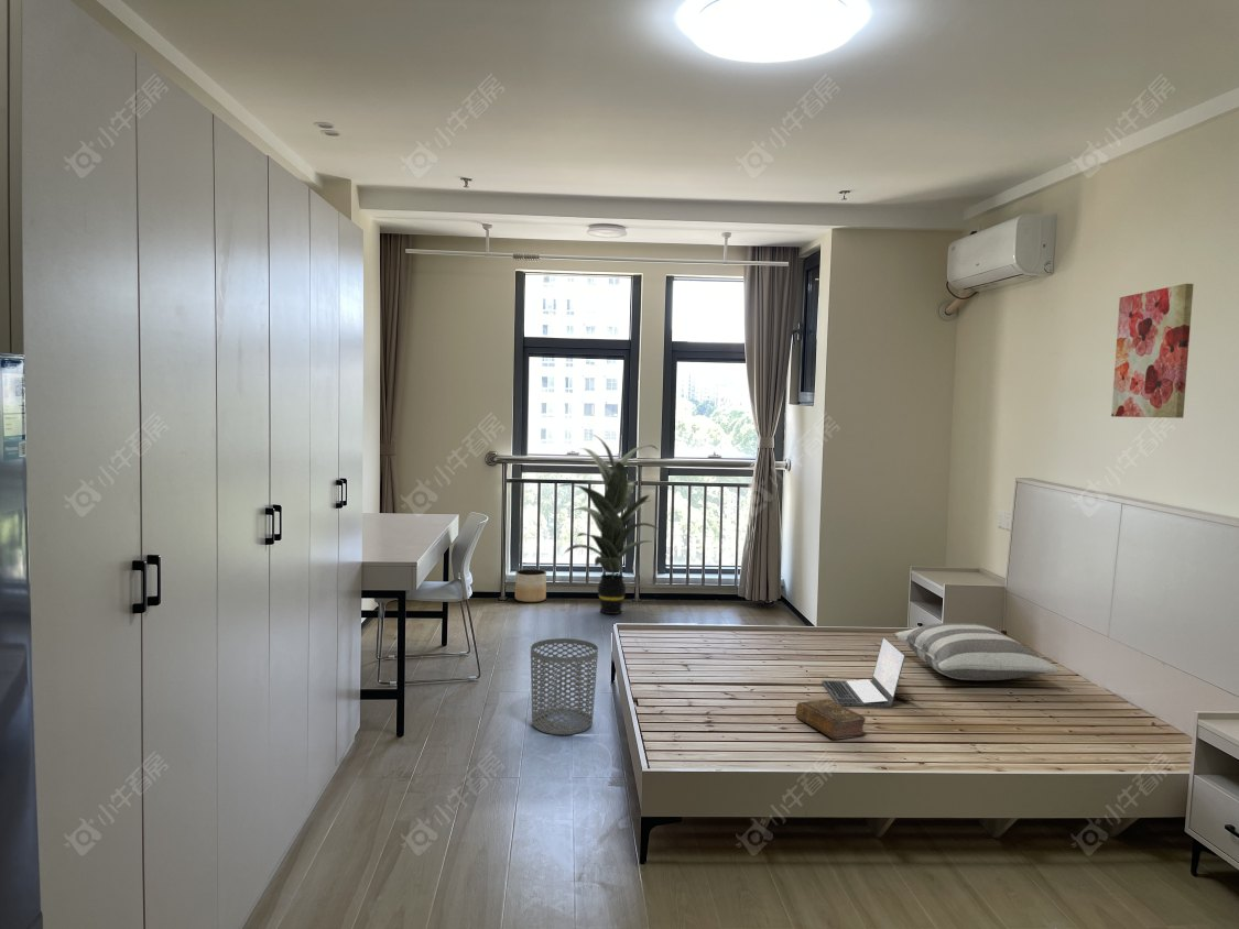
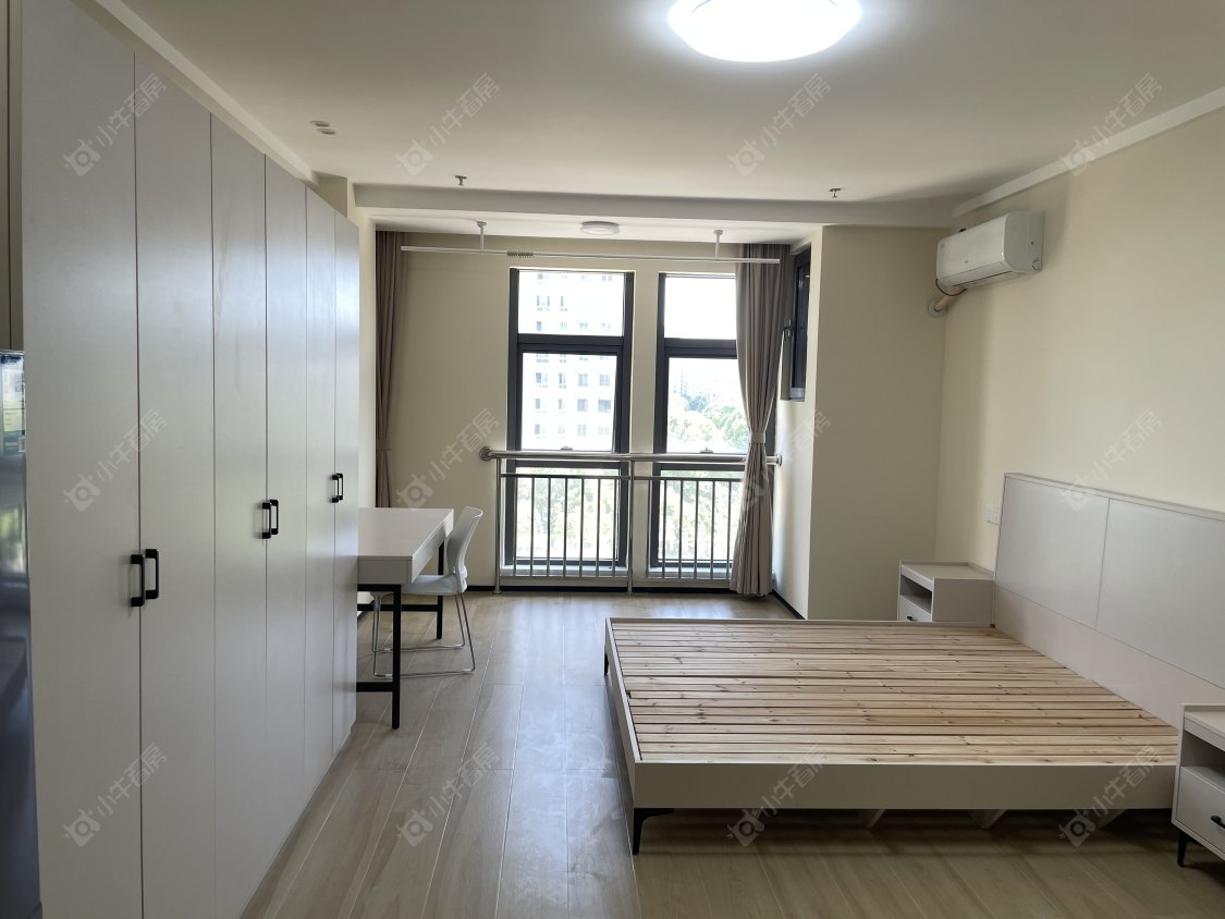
- laptop (865, 679)
- waste bin (563, 686)
- wall art (1150, 353)
- planter (530, 586)
- pillow (970, 651)
- book (829, 718)
- indoor plant (607, 523)
